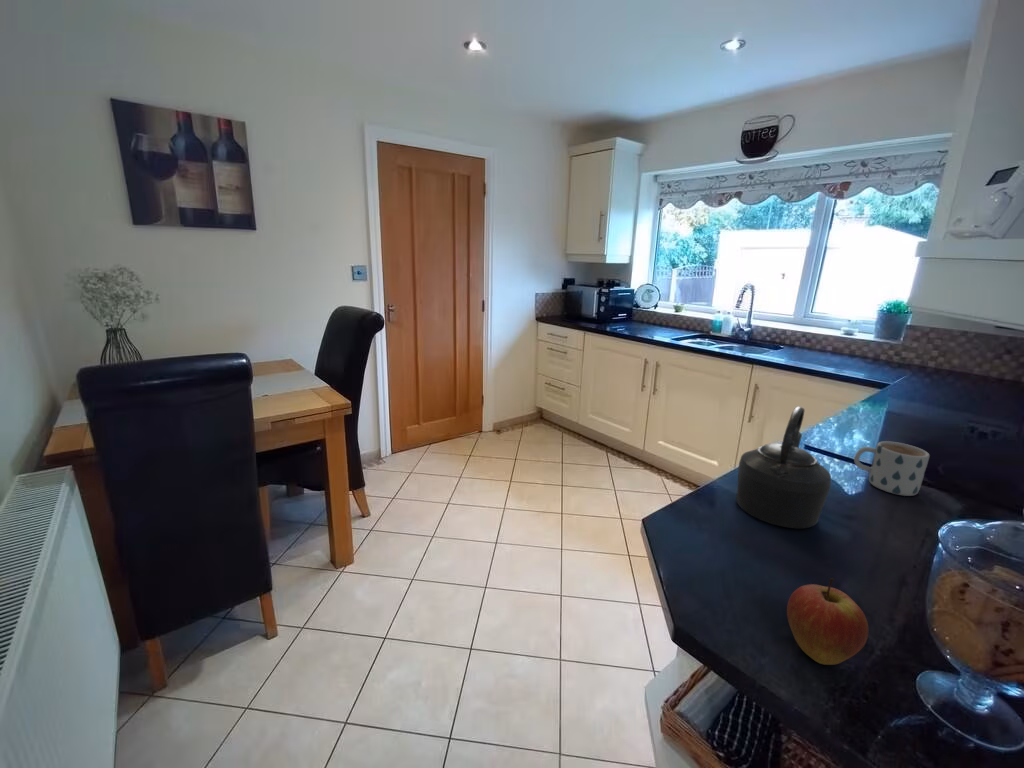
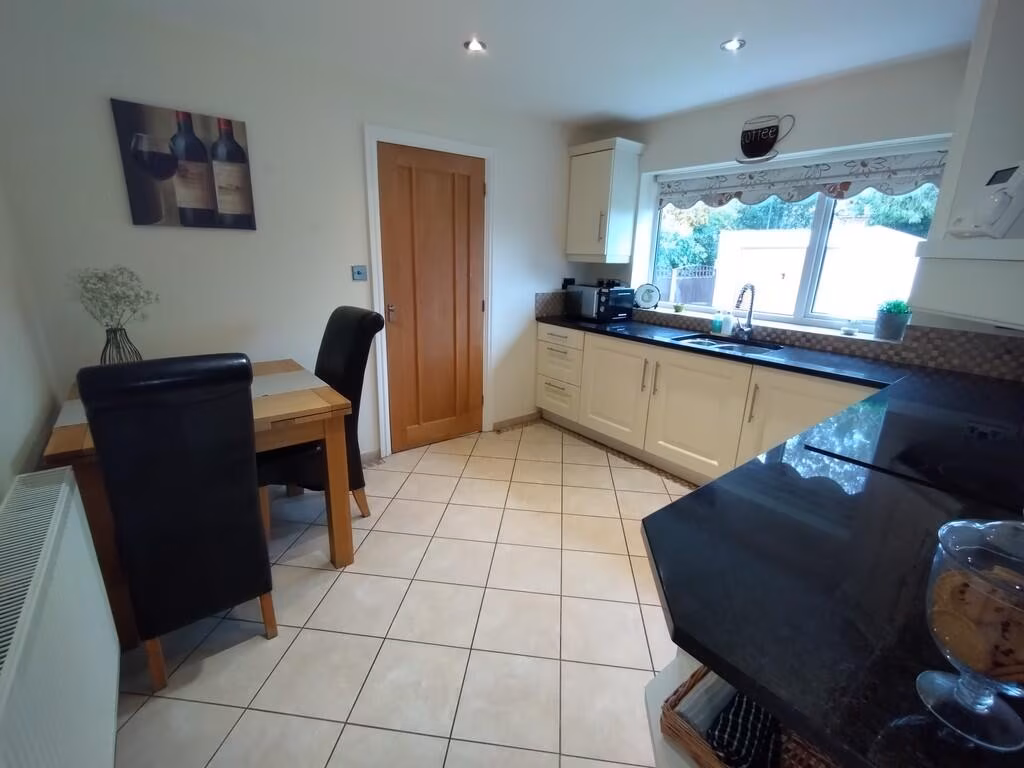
- apple (825, 618)
- kettle (788, 454)
- mug (887, 465)
